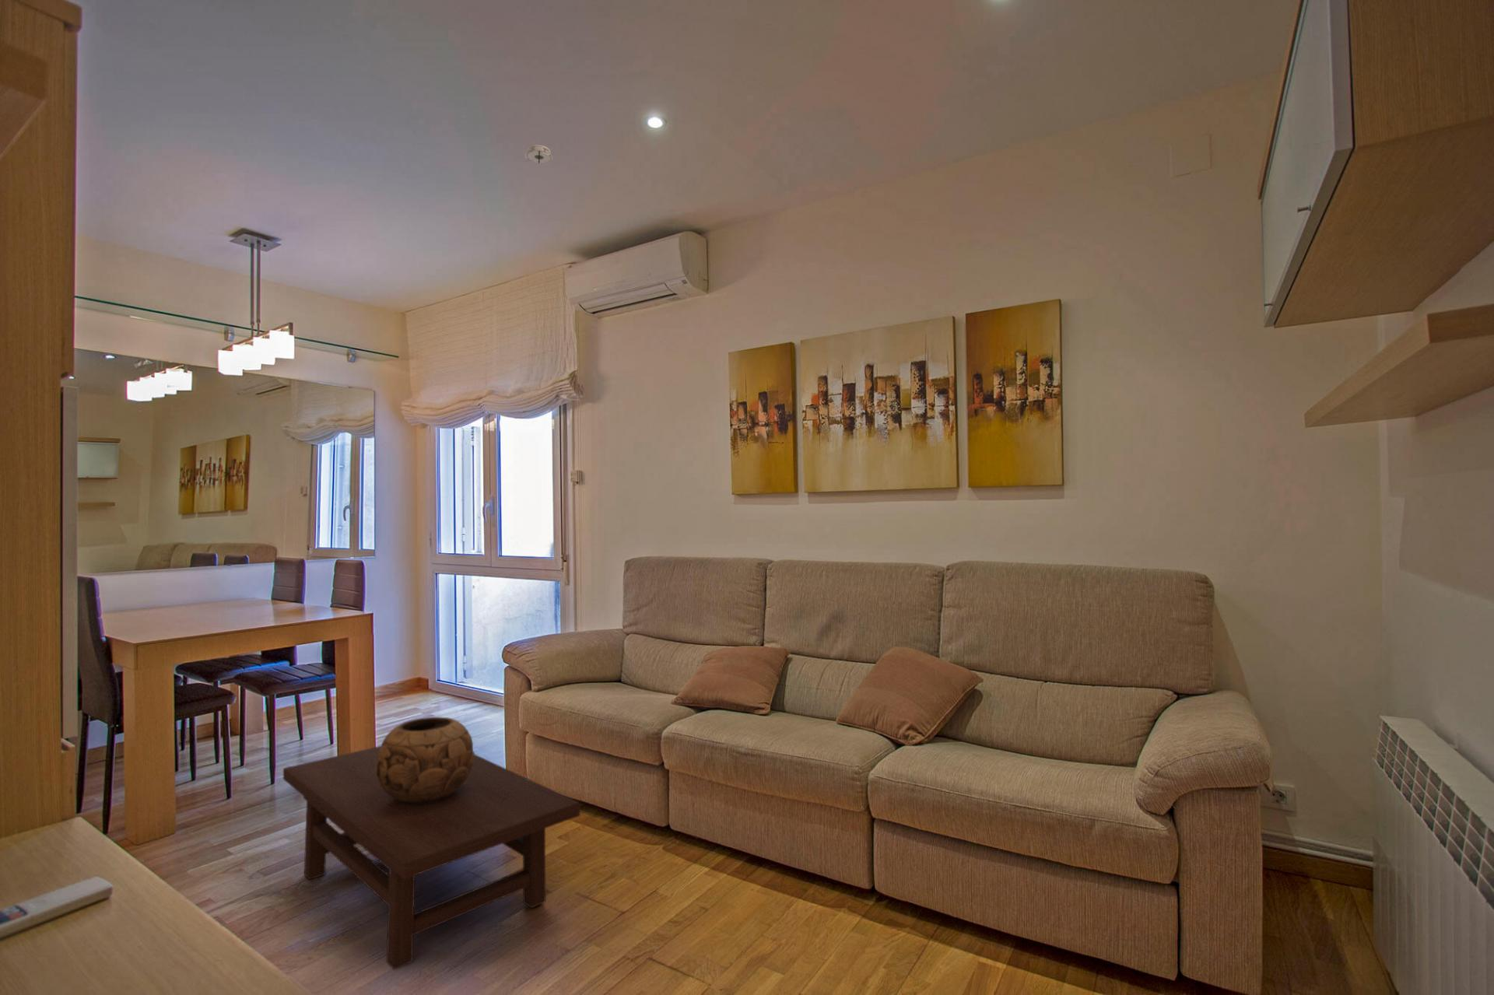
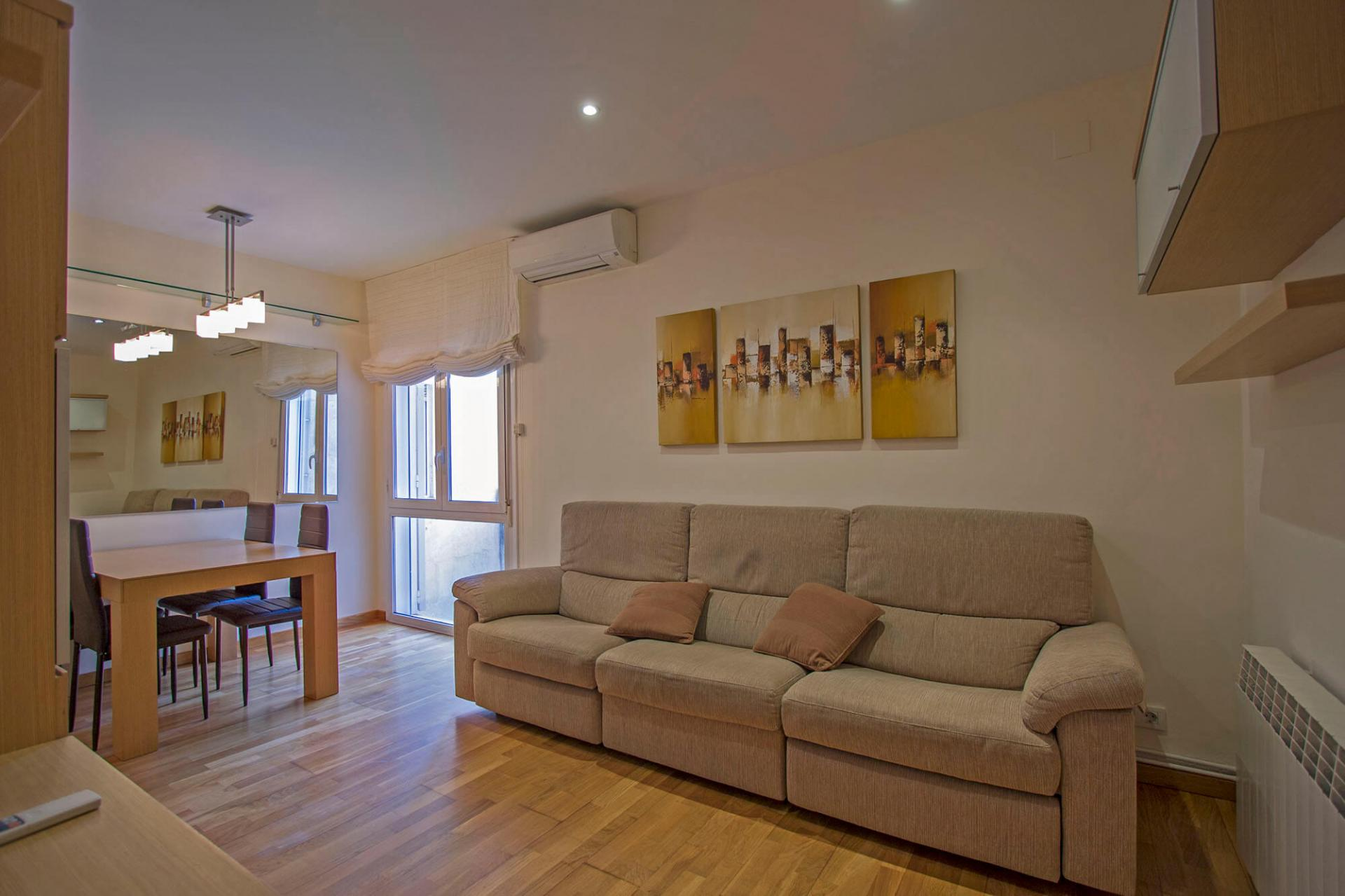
- decorative bowl (425, 758)
- coffee table (421, 835)
- smoke detector (538, 154)
